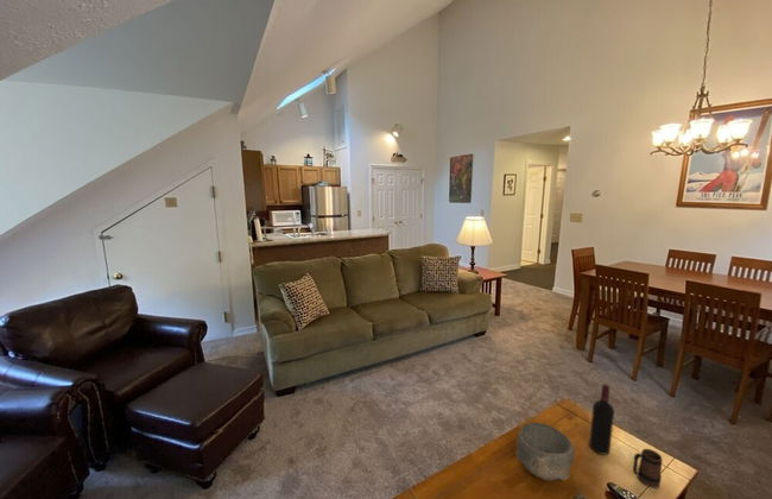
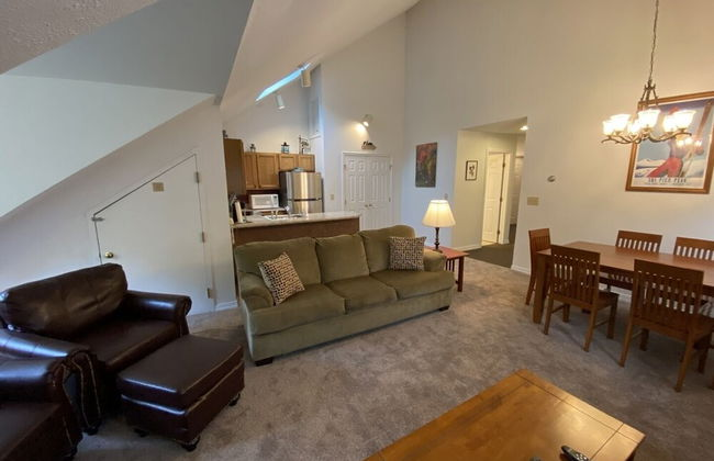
- wine bottle (602, 417)
- bowl (544, 454)
- mug (646, 467)
